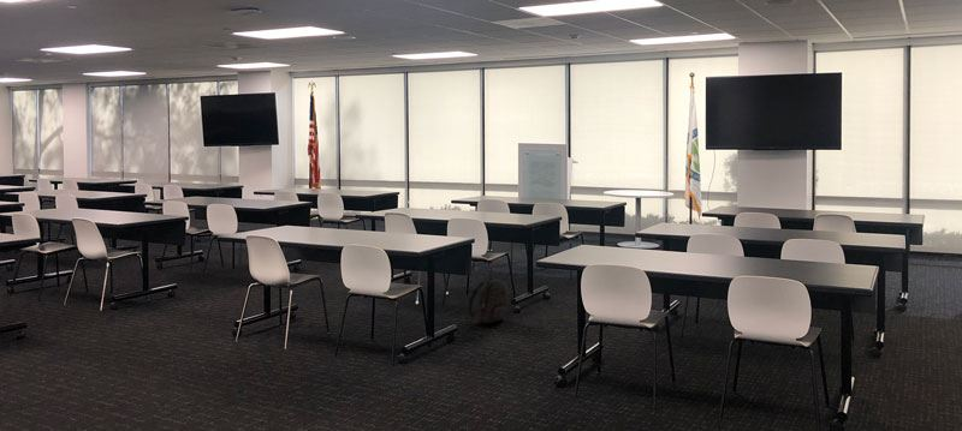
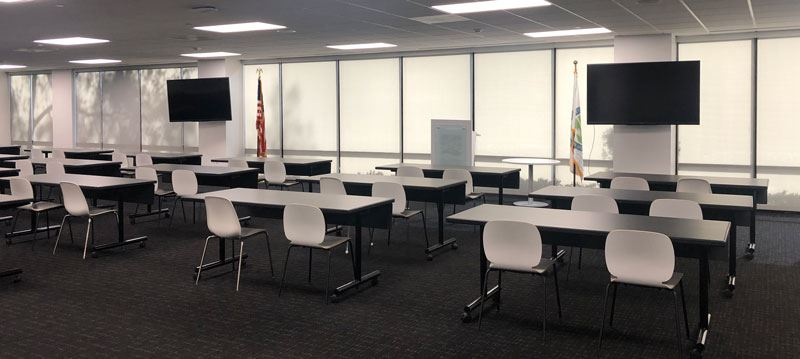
- backpack (489, 298)
